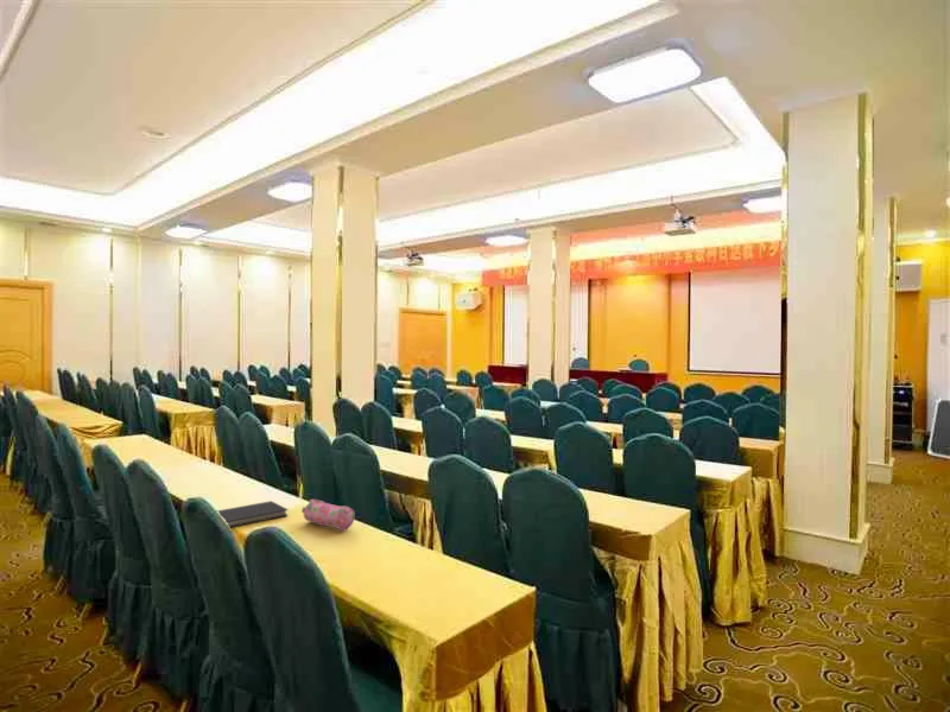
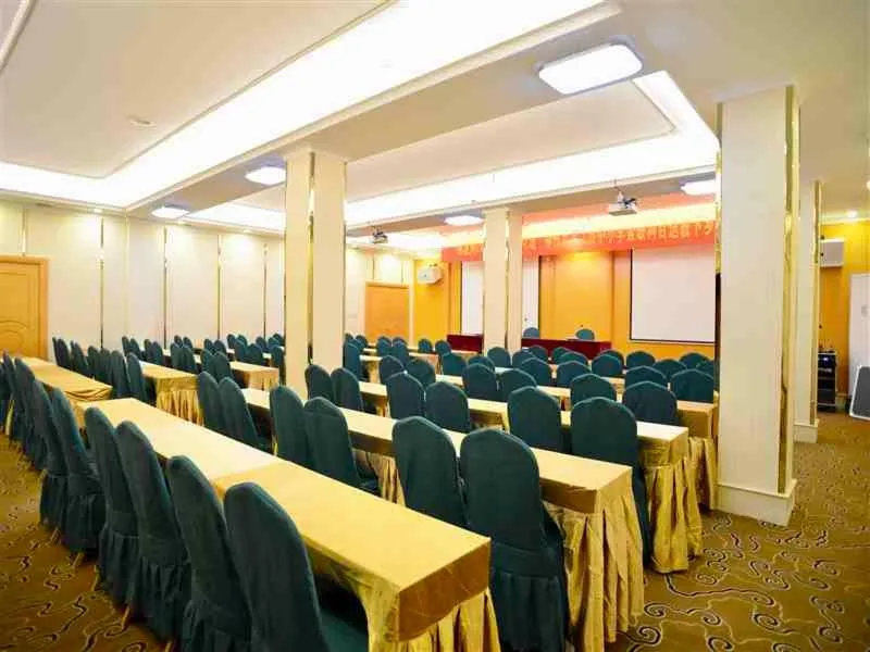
- pencil case (328, 514)
- diary (249, 513)
